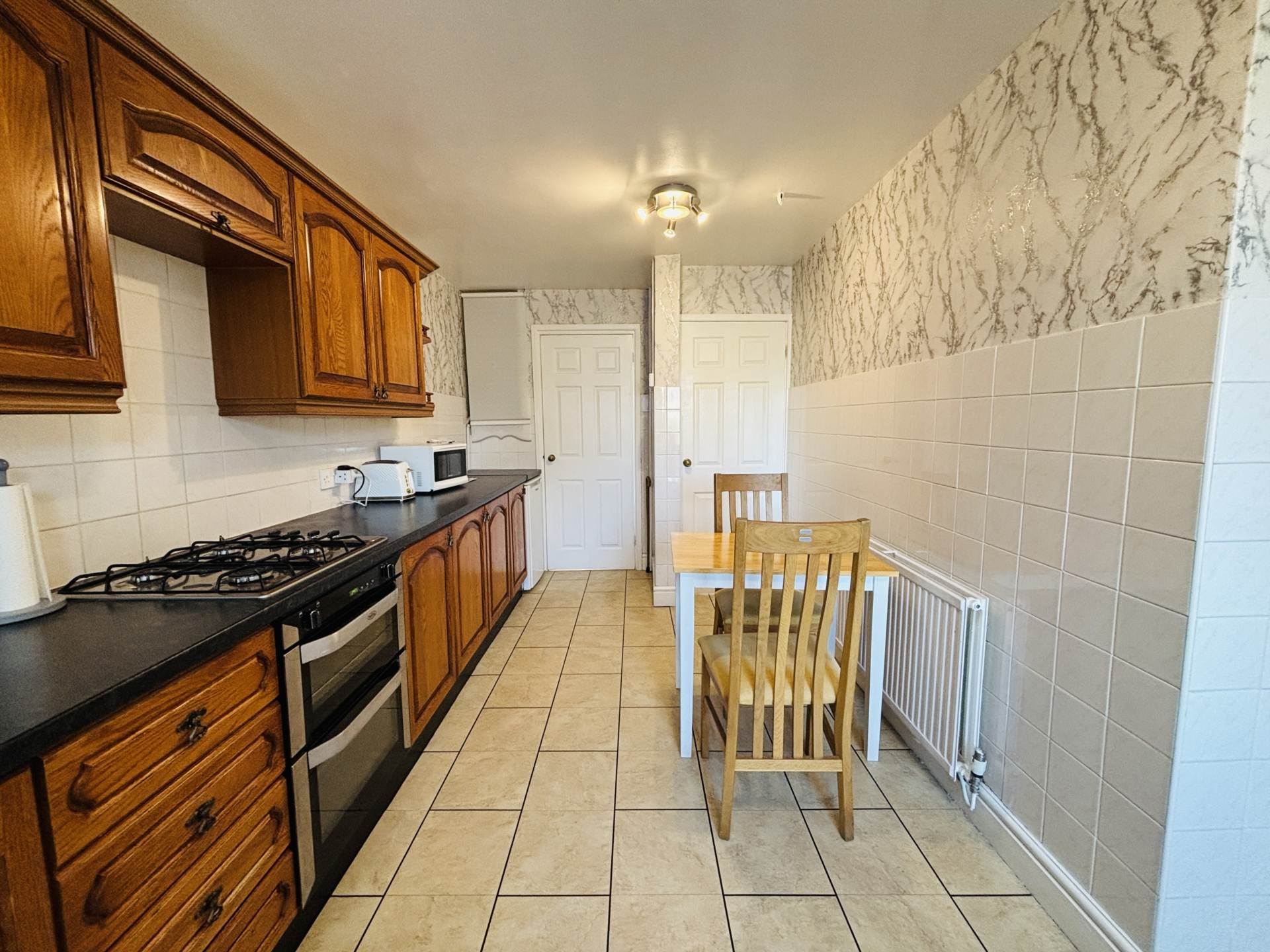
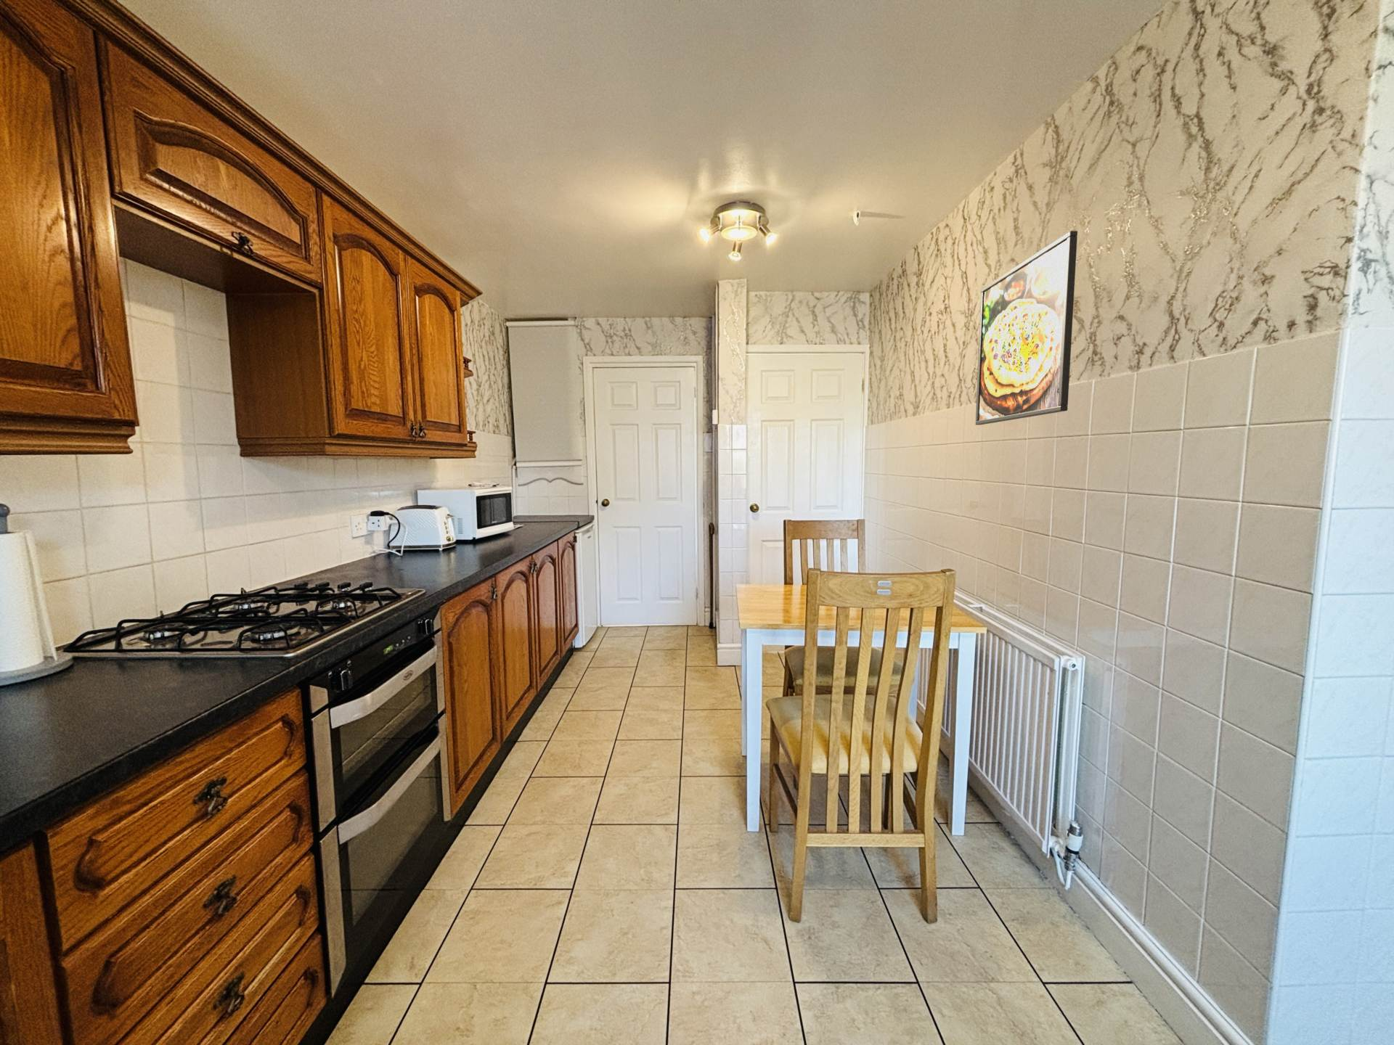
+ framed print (1019, 341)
